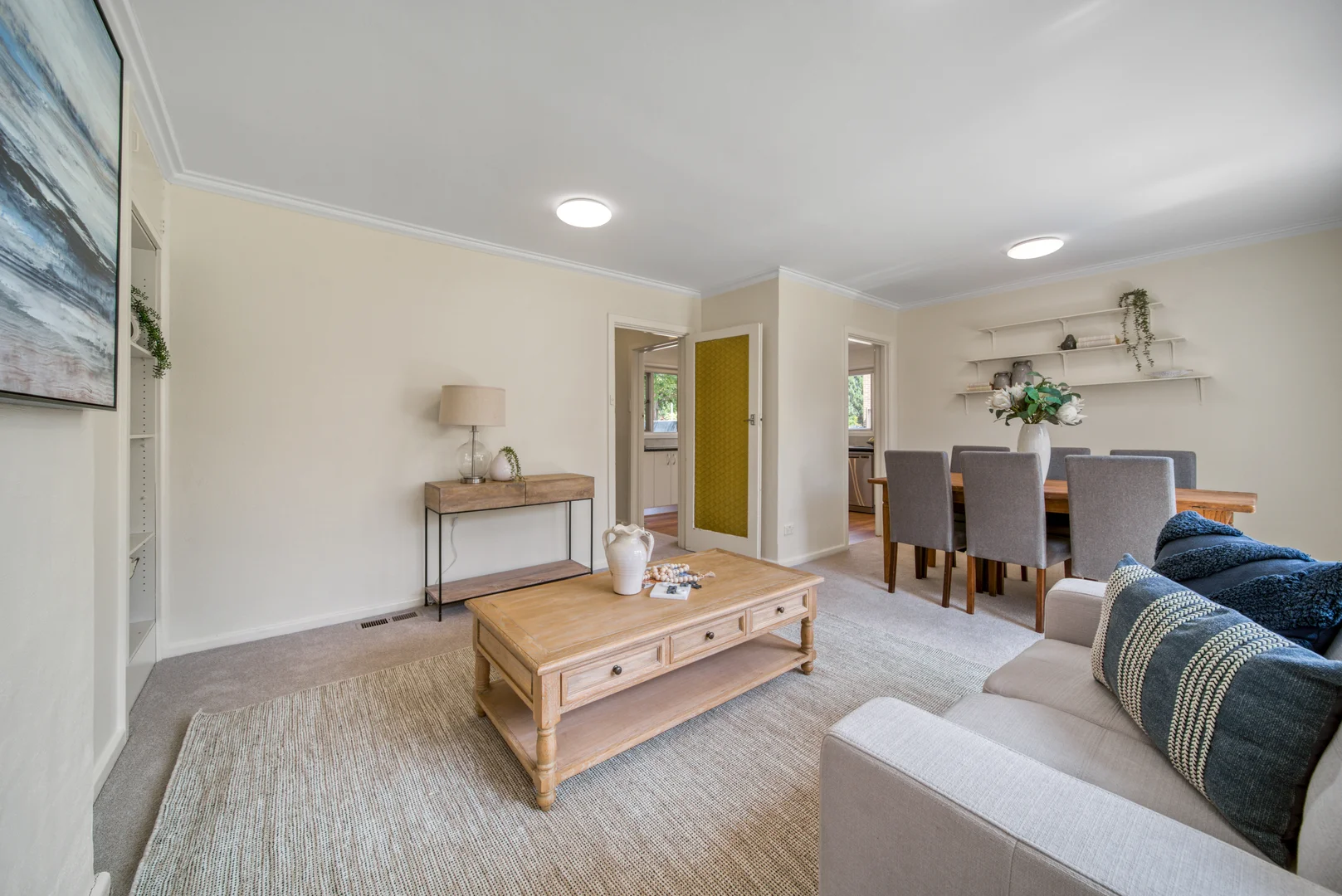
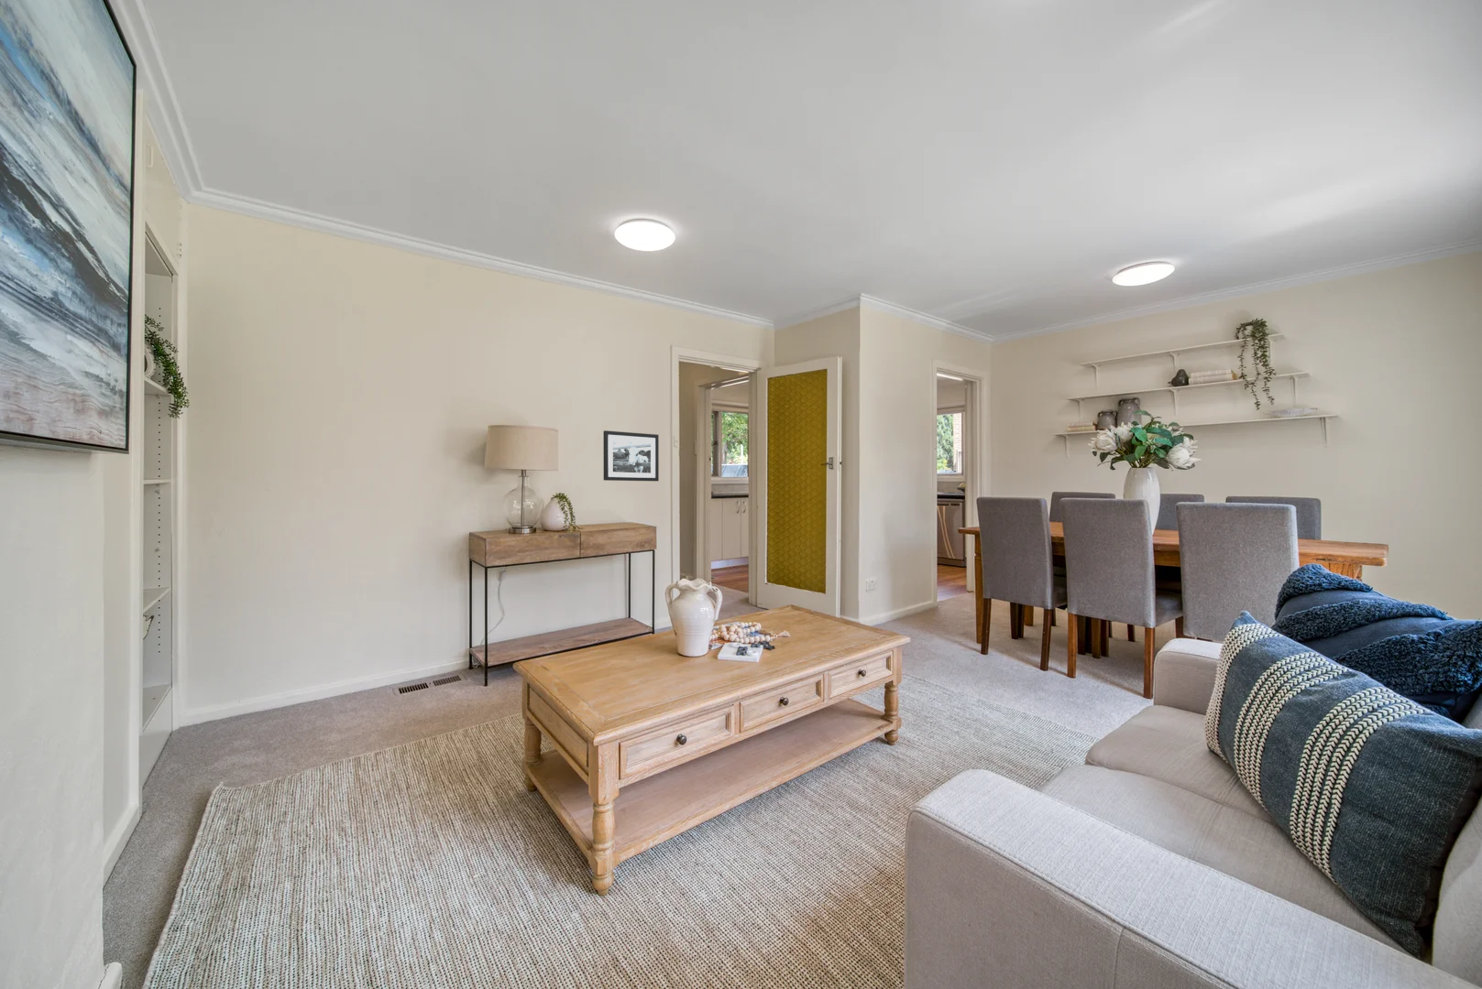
+ picture frame (632, 456)
